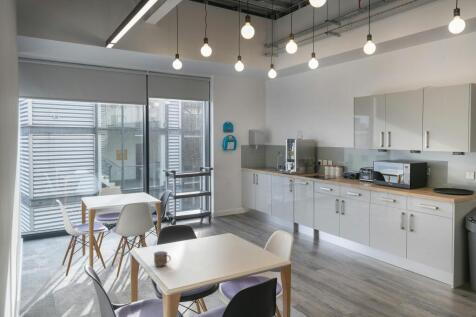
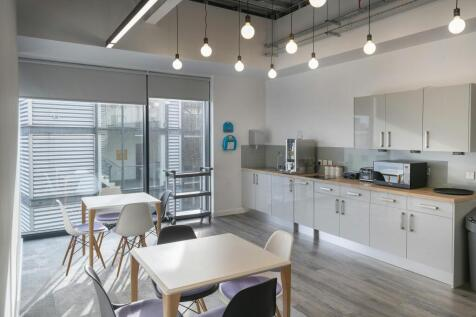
- mug (162, 259)
